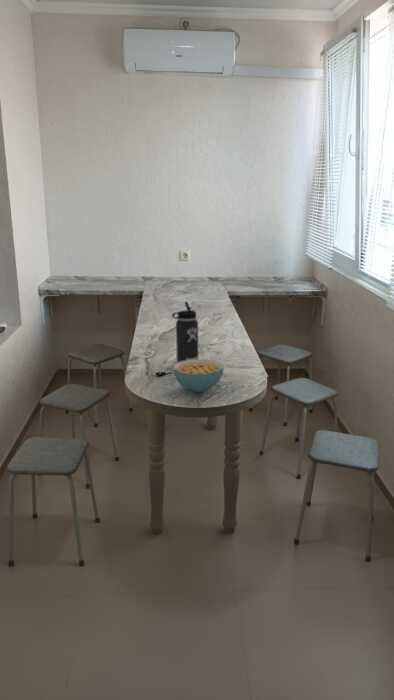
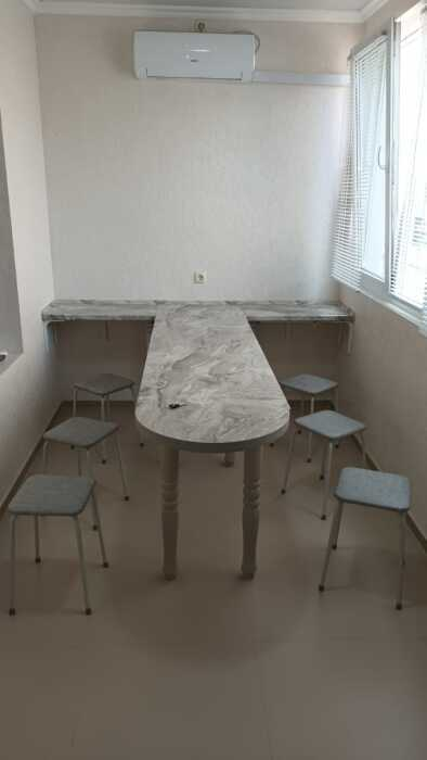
- thermos bottle (185, 333)
- cereal bowl (198, 378)
